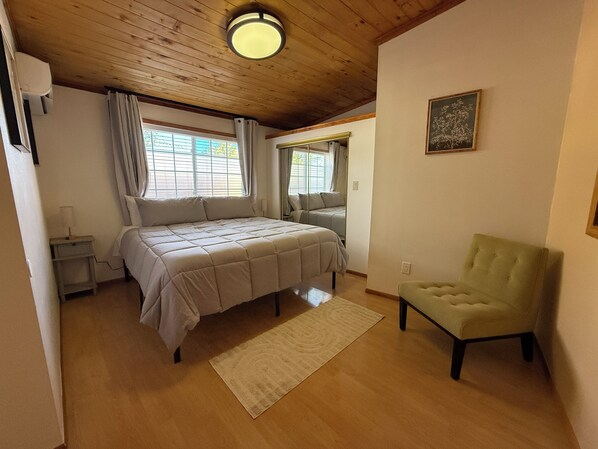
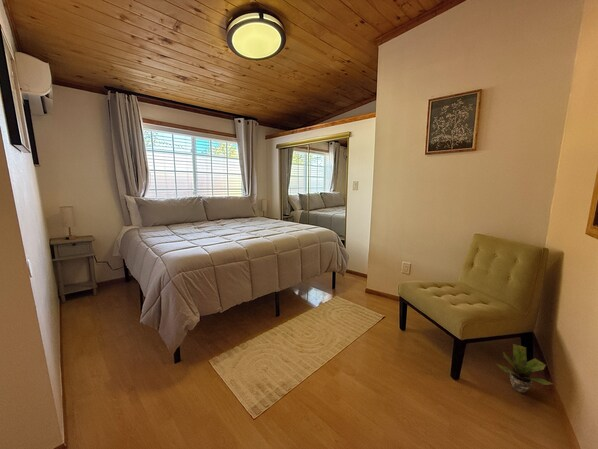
+ potted plant (520, 372)
